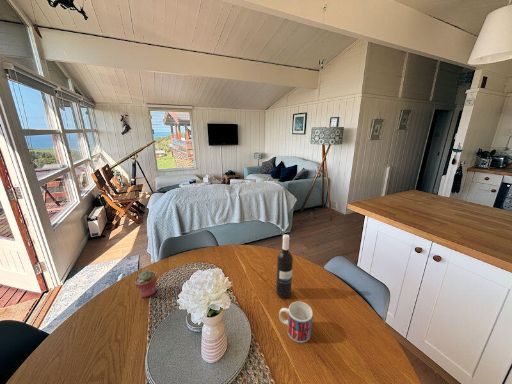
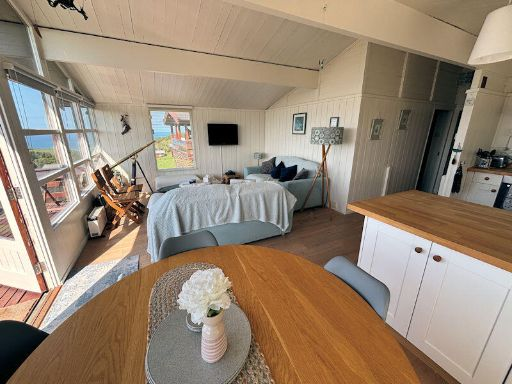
- potted succulent (146, 282)
- mug (295, 320)
- wine bottle (284, 265)
